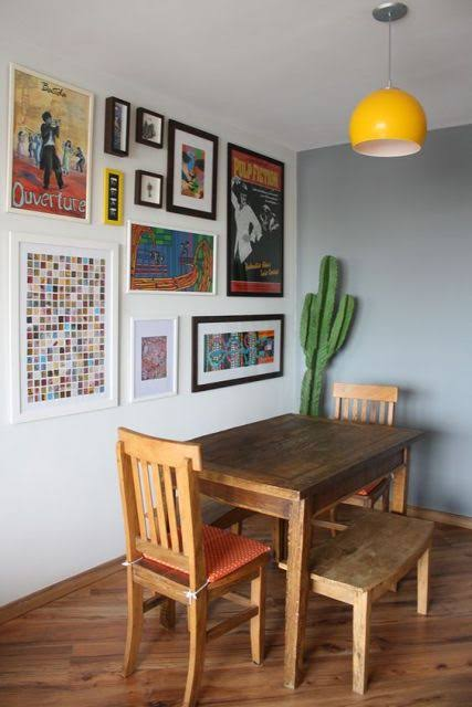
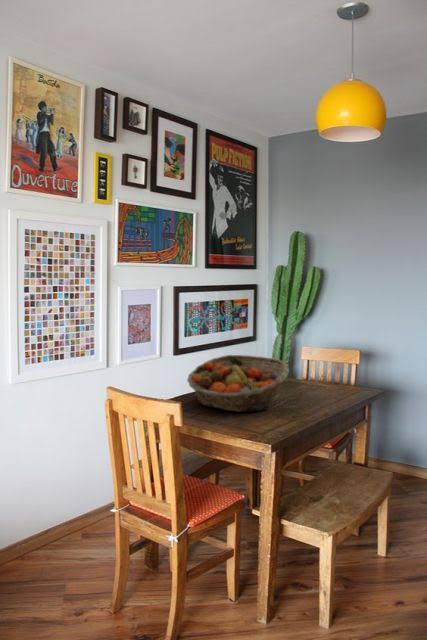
+ fruit basket (237, 381)
